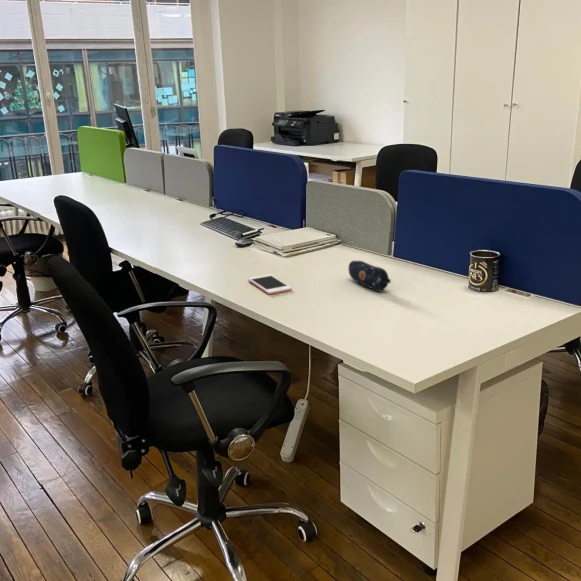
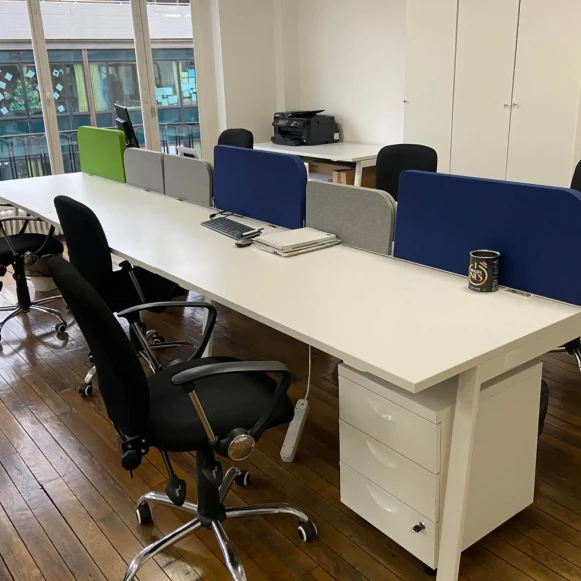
- cell phone (269, 284)
- pencil case (367, 275)
